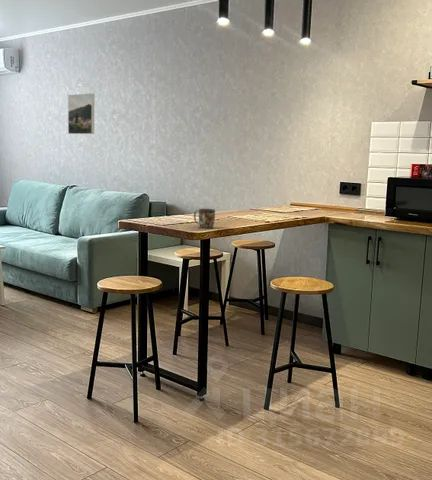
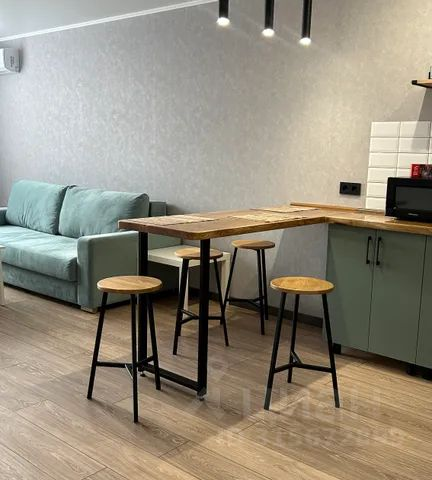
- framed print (80, 114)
- mug (203, 217)
